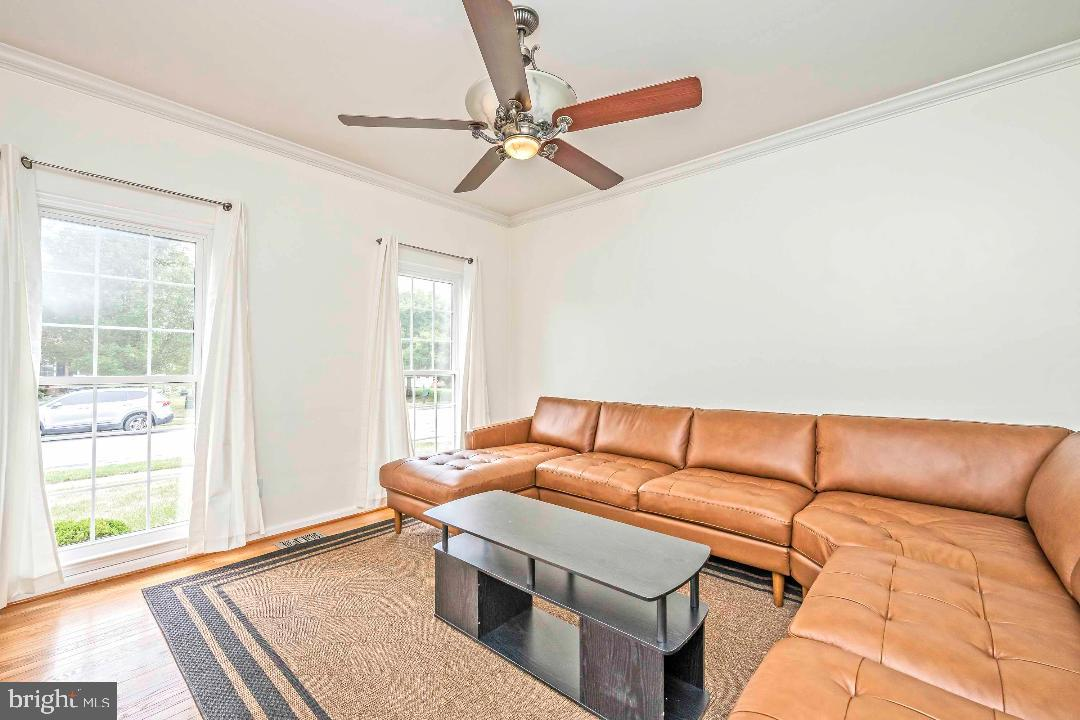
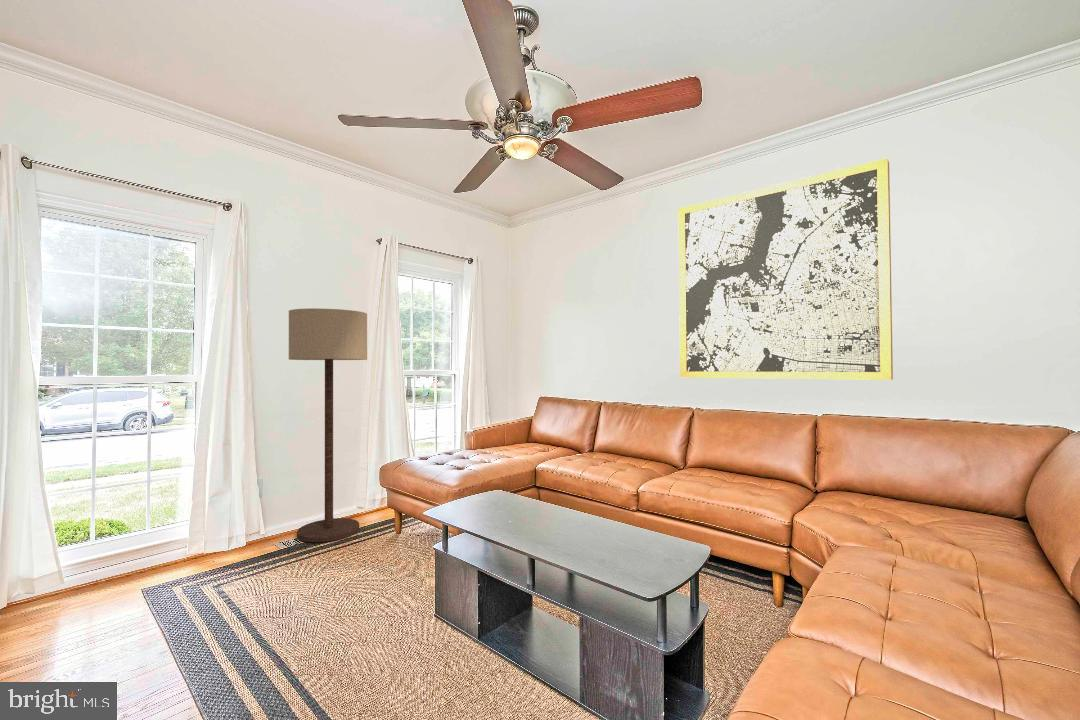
+ floor lamp (329, 421)
+ wall art (772, 283)
